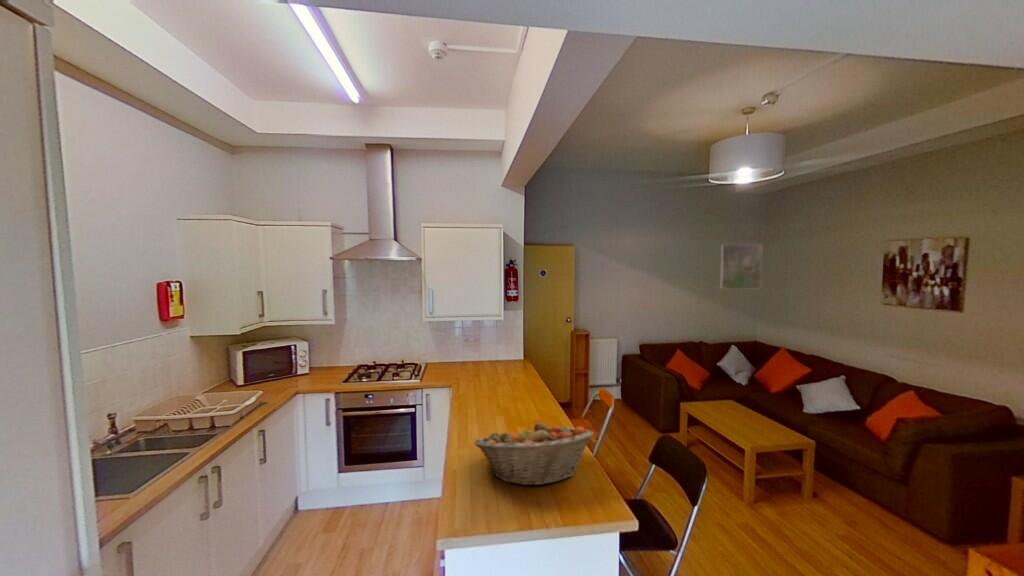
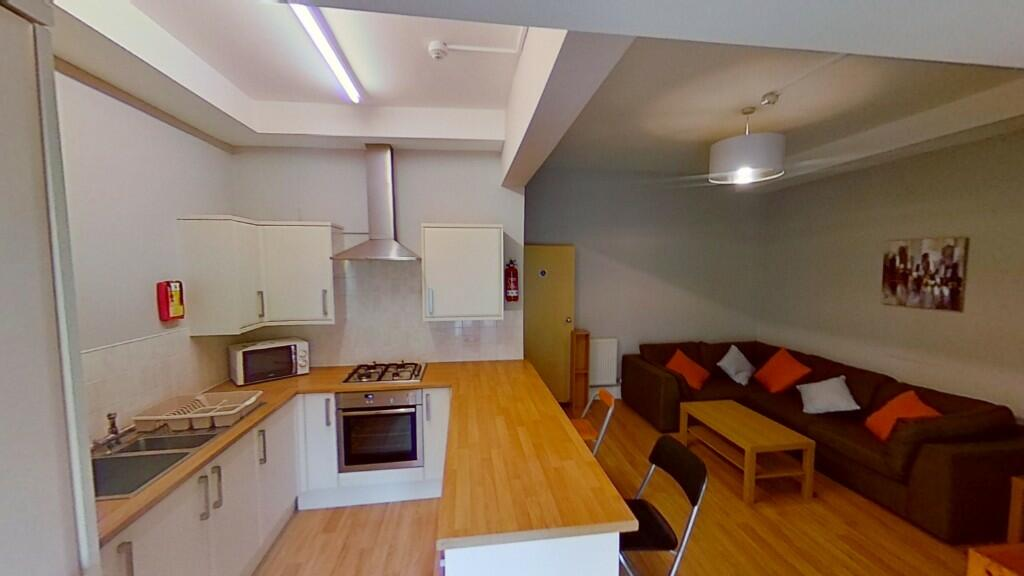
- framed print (741, 266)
- fruit basket (534, 446)
